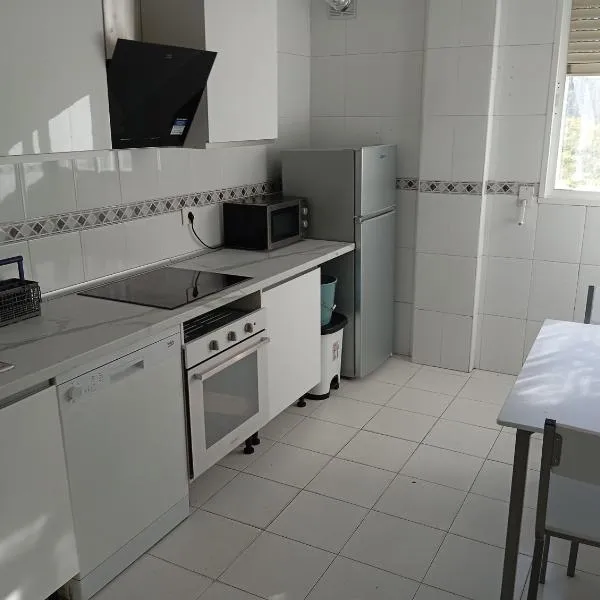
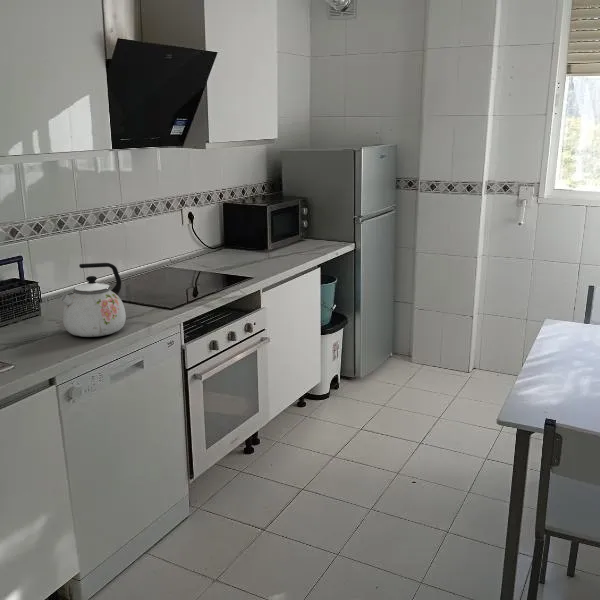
+ kettle (92, 298)
